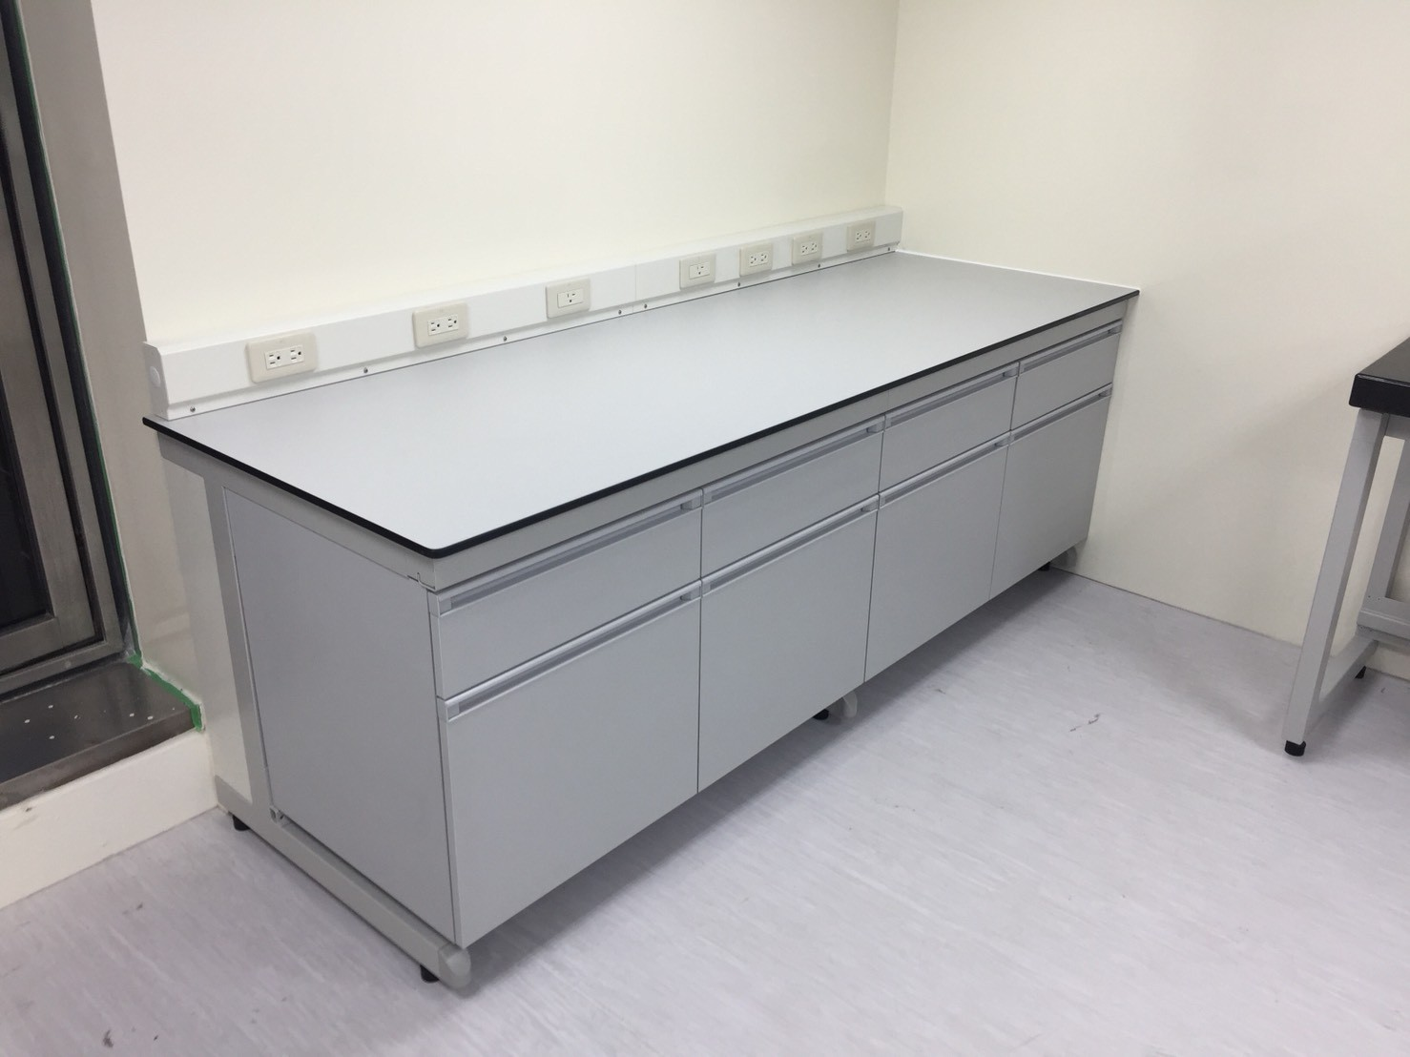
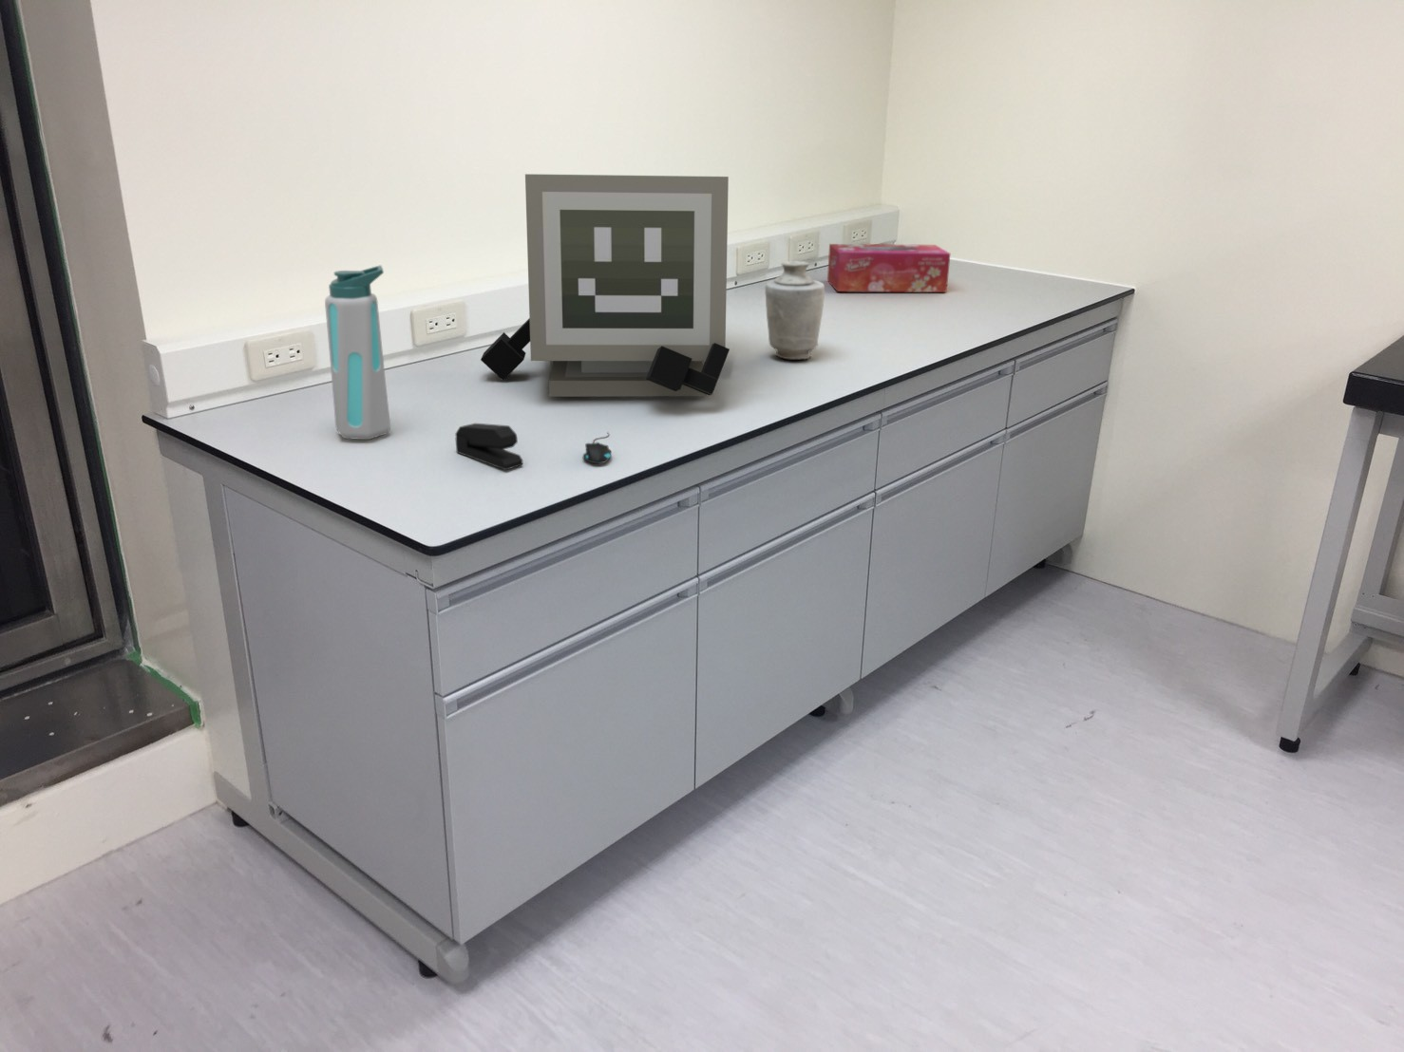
+ tissue box (888, 266)
+ water bottle (360, 353)
+ stapler (488, 441)
+ mouse (600, 443)
+ computer monitor (599, 278)
+ vase (793, 309)
